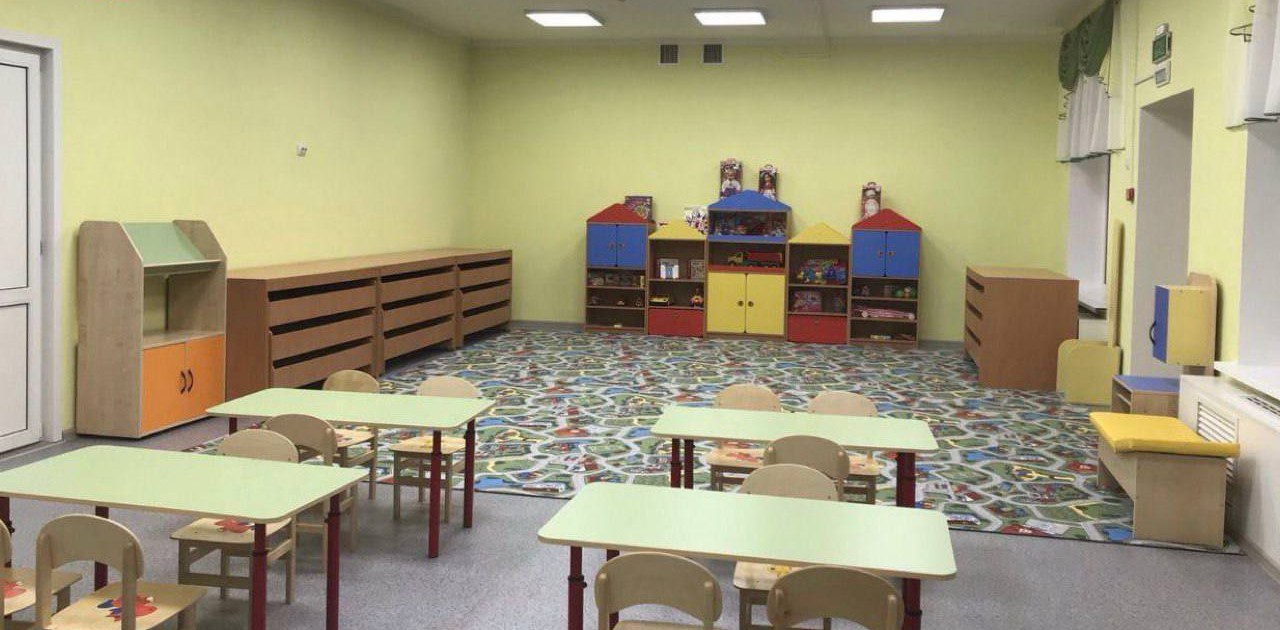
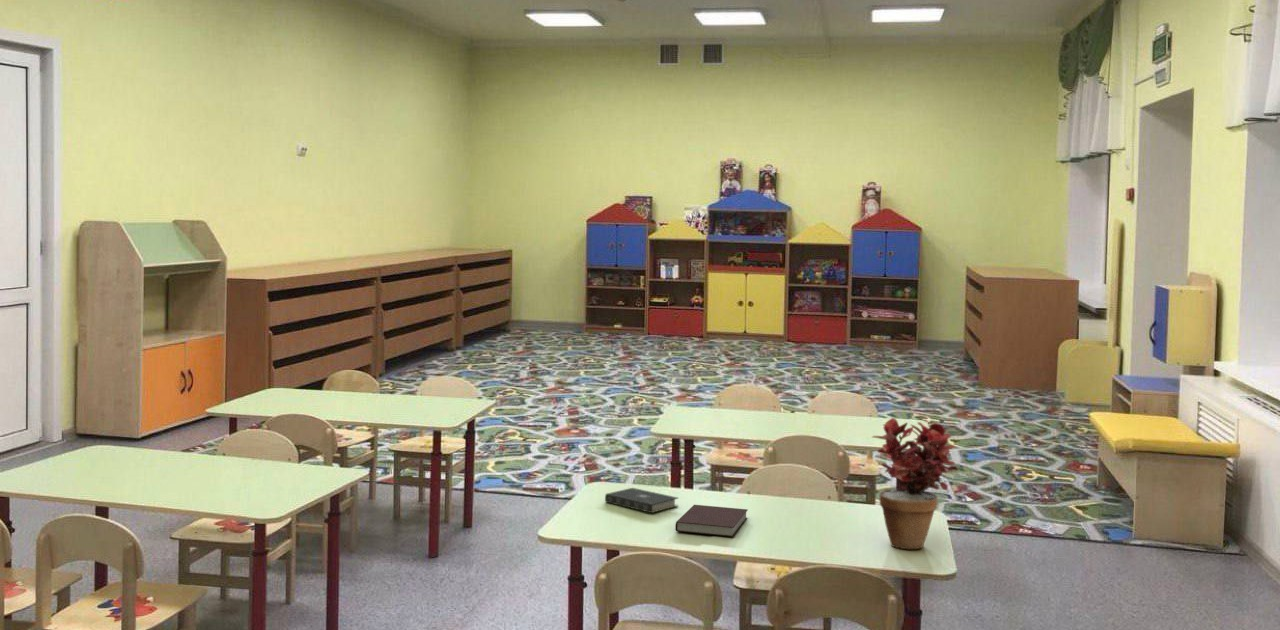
+ notebook (712, 519)
+ book (641, 500)
+ potted plant (913, 481)
